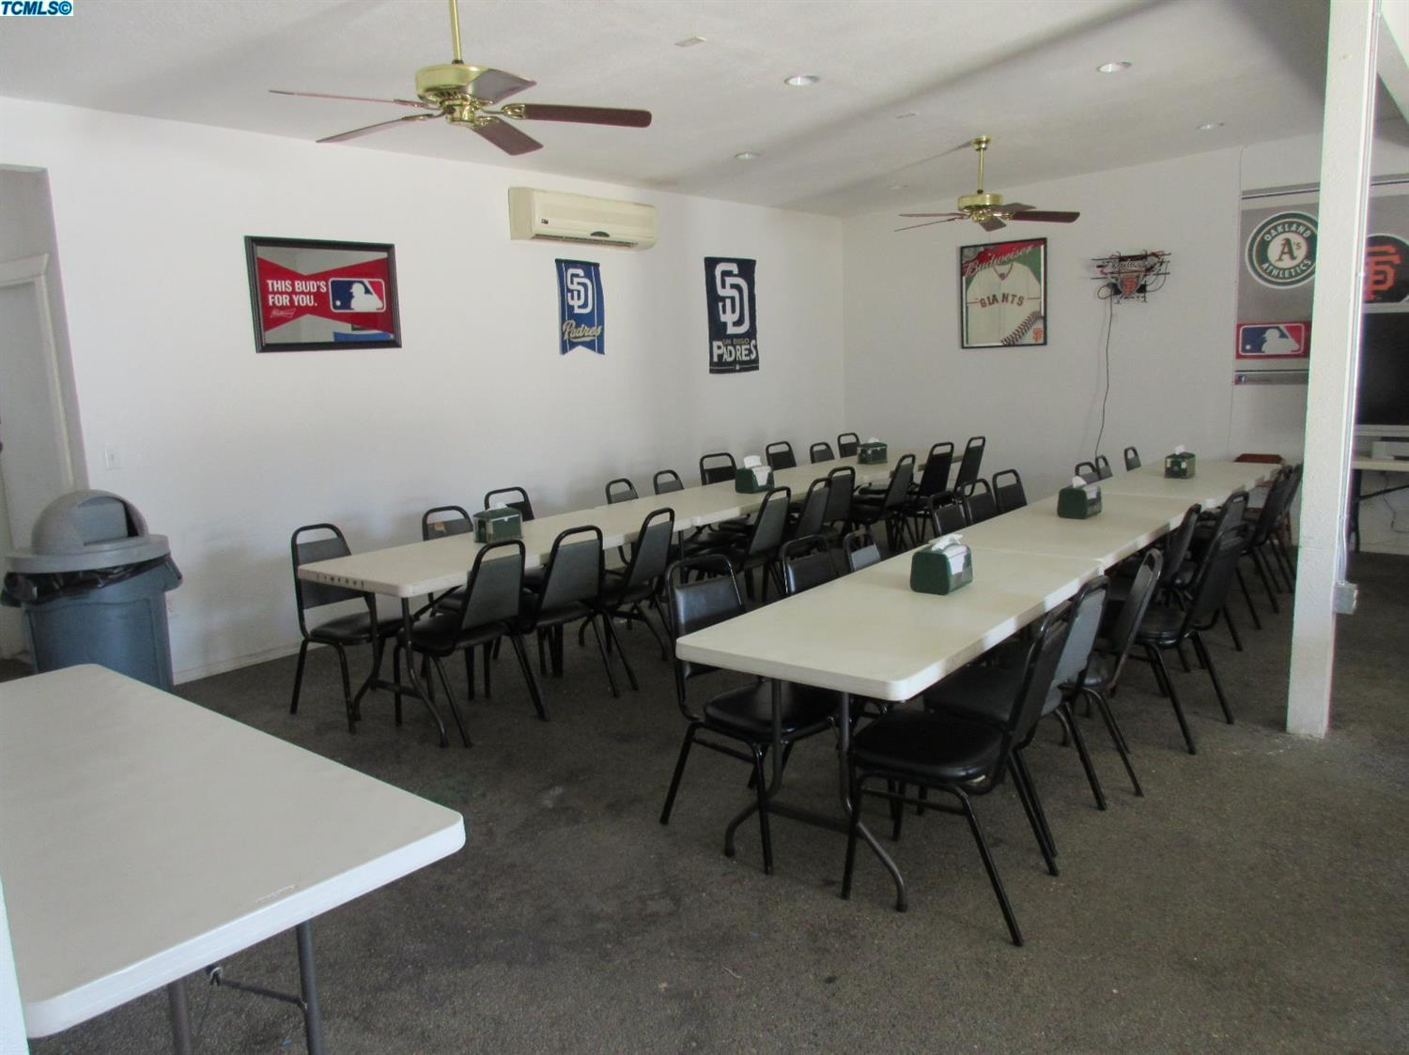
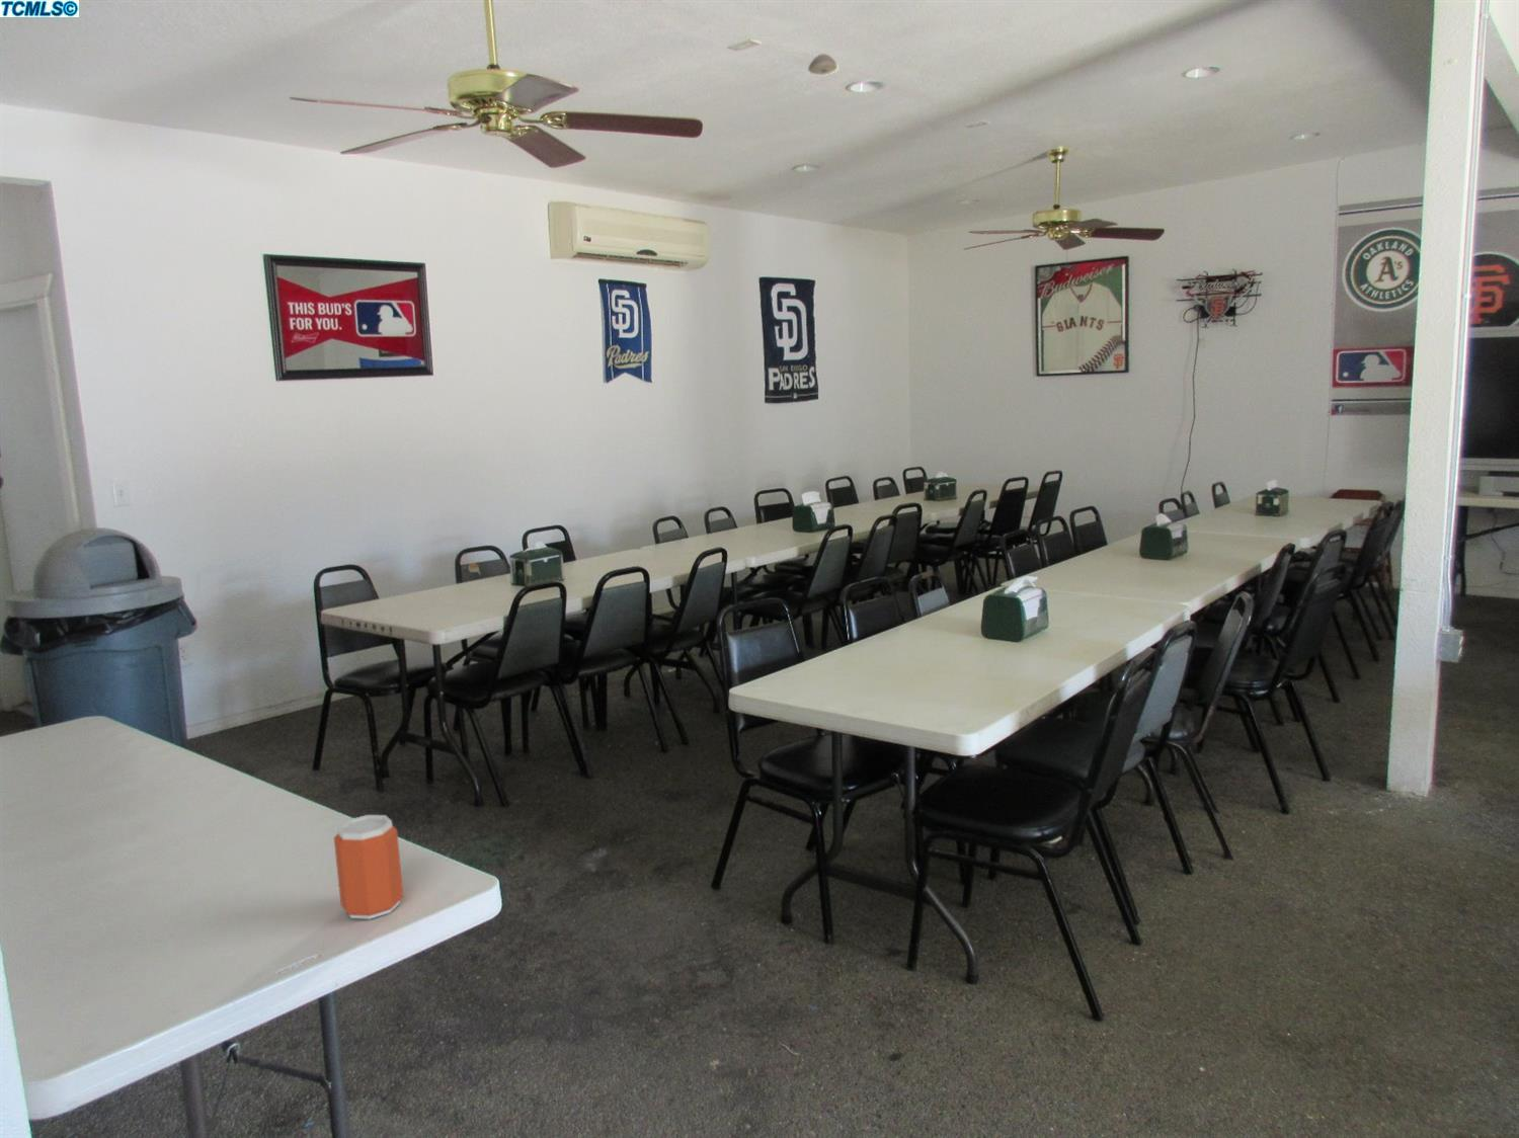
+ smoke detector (822, 63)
+ soda can (368, 865)
